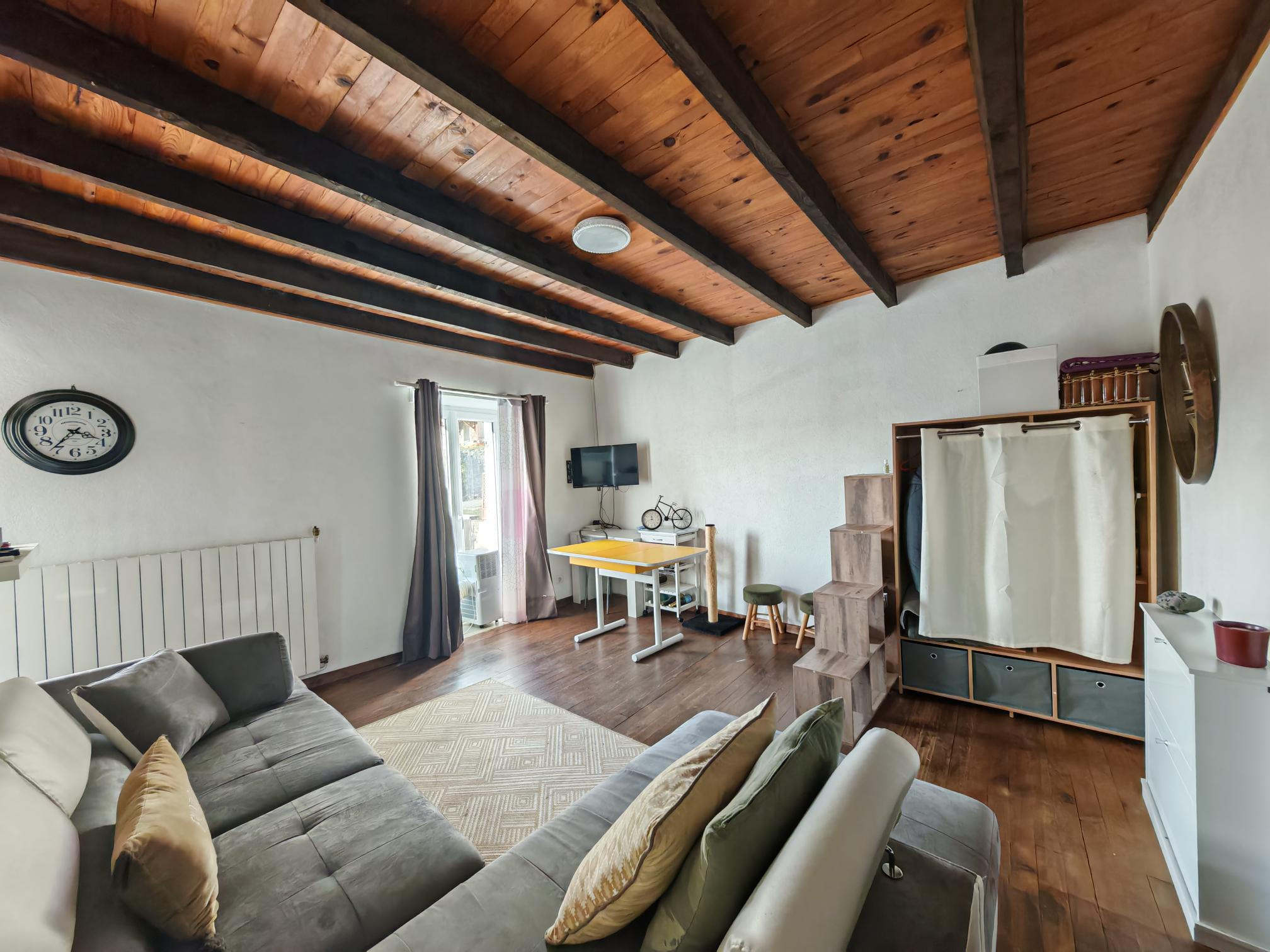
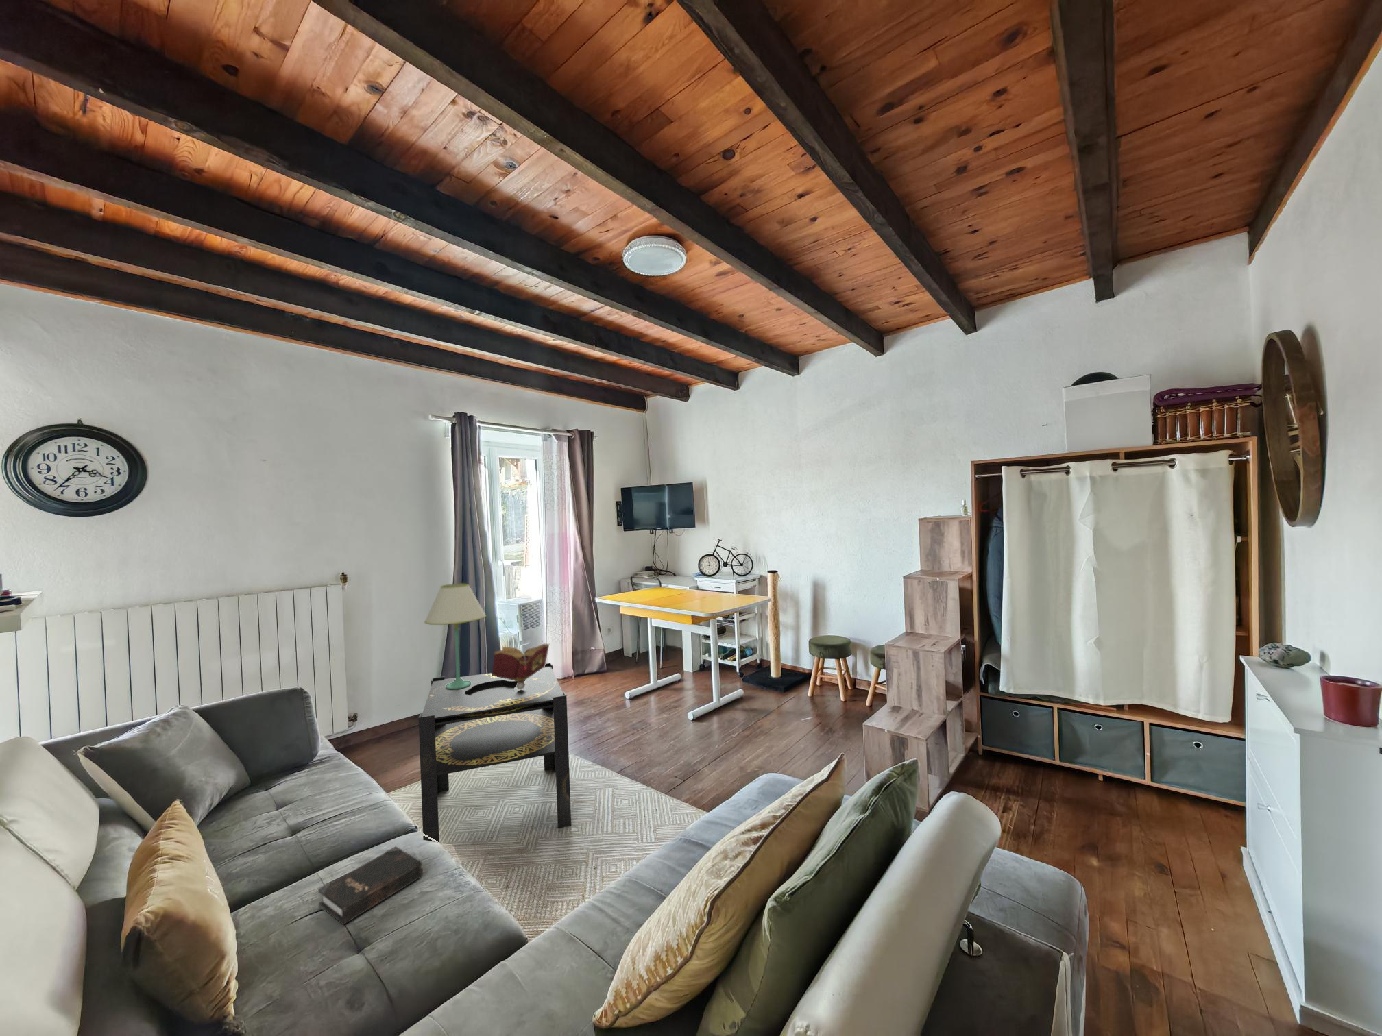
+ table lamp (456, 632)
+ book (521, 665)
+ hardback book (372, 883)
+ side table (497, 747)
